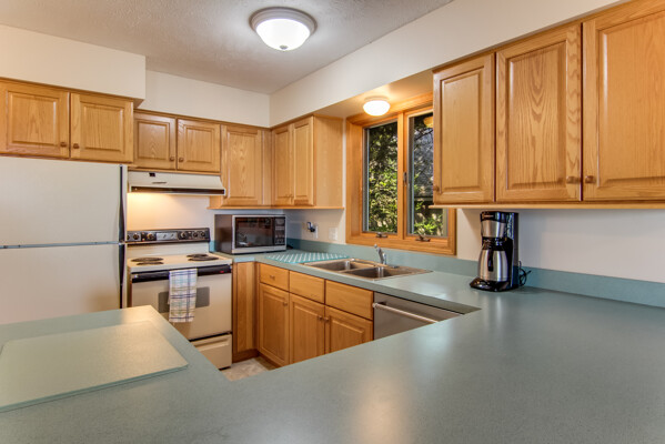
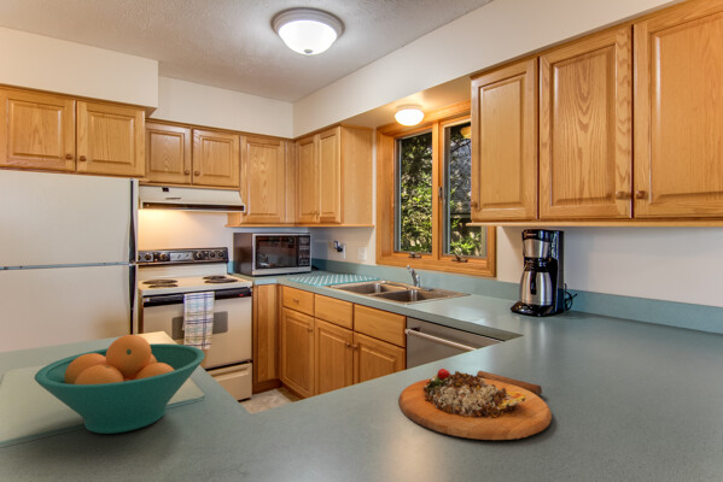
+ fruit bowl (127, 376)
+ cutting board (476, 387)
